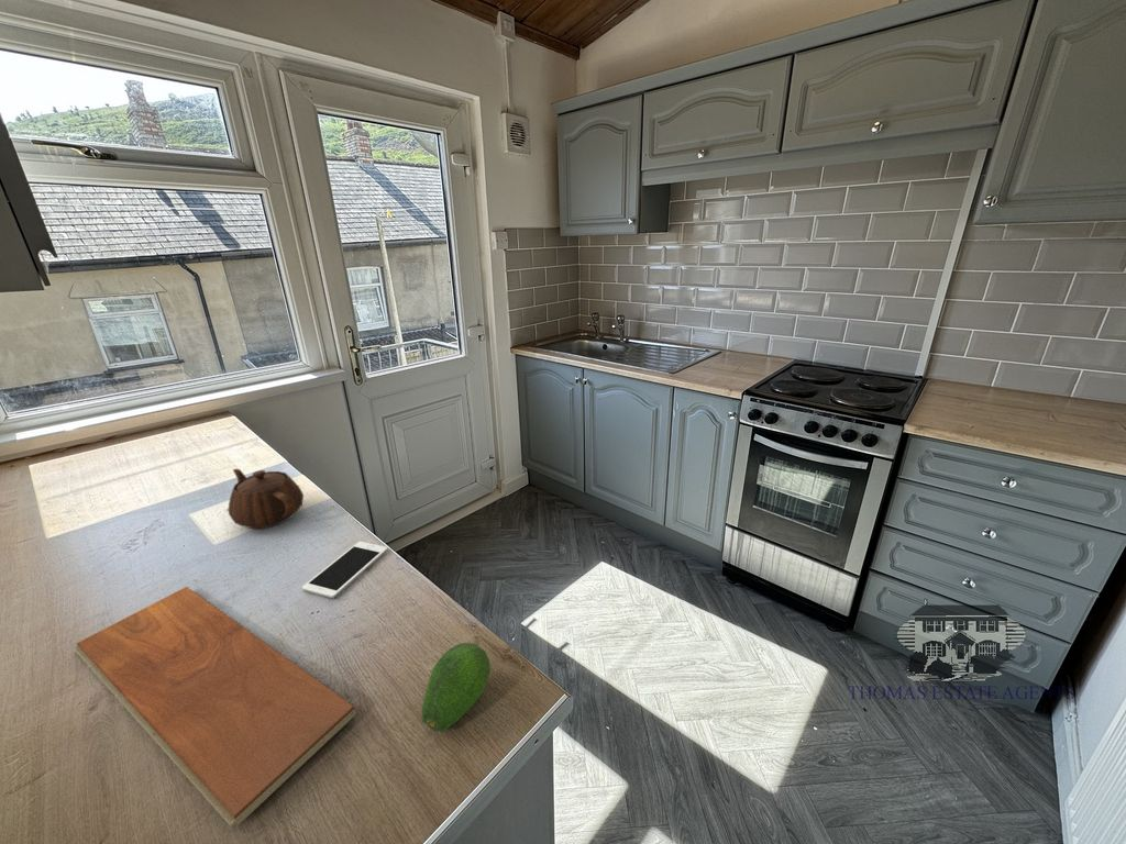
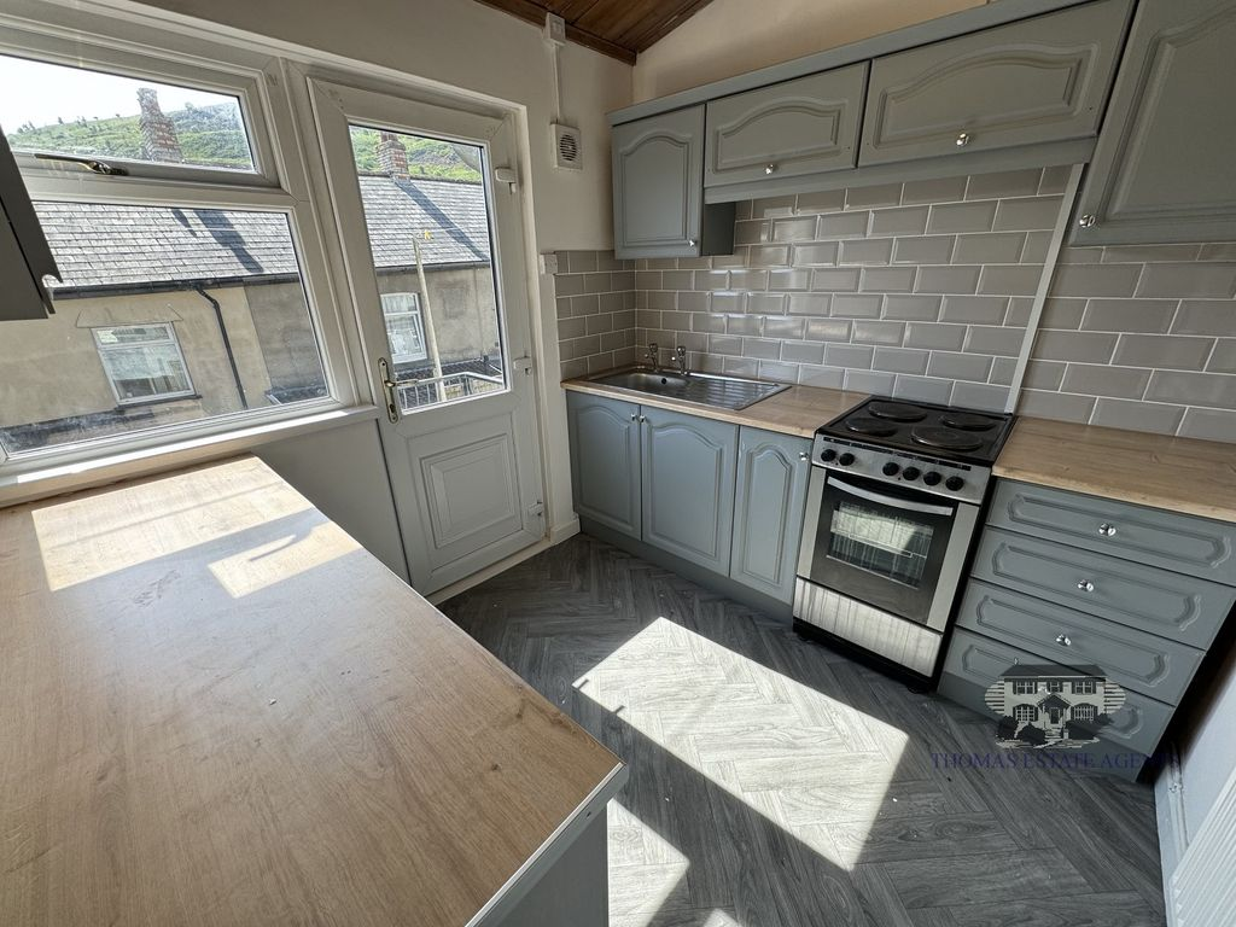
- fruit (454, 681)
- teapot (263, 493)
- cell phone (347, 567)
- chopping board (203, 677)
